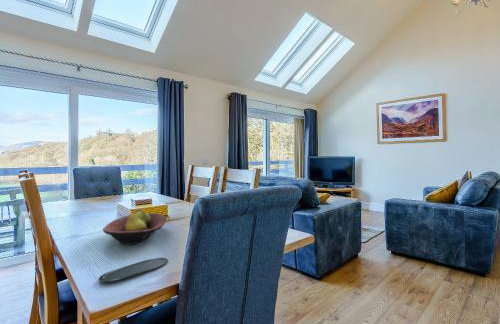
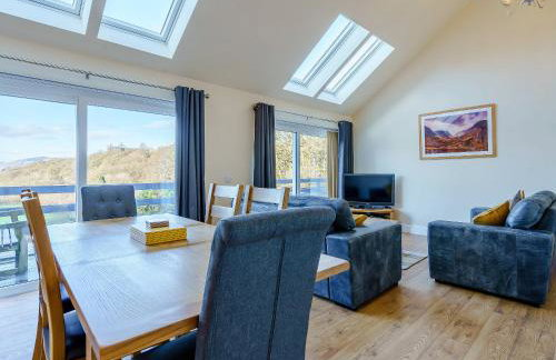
- oval tray (136, 268)
- fruit bowl (137, 223)
